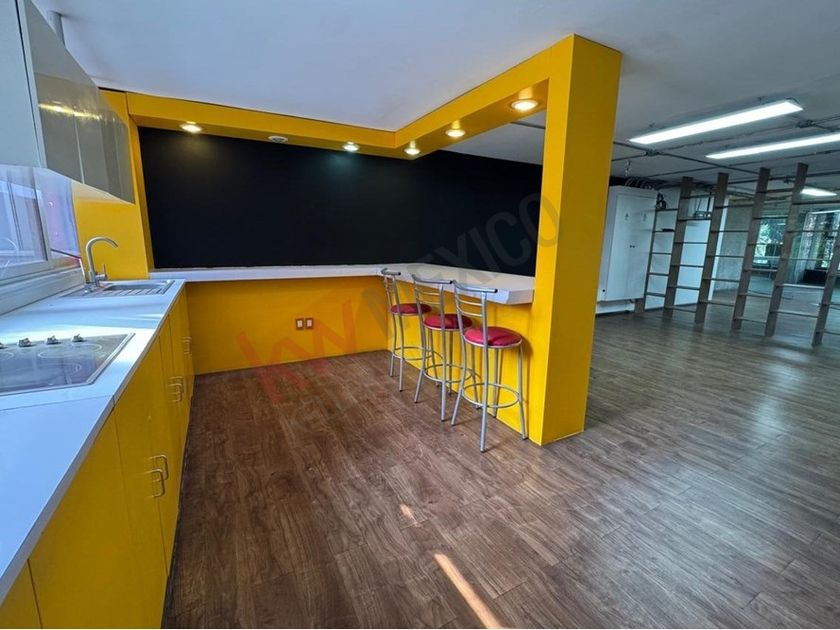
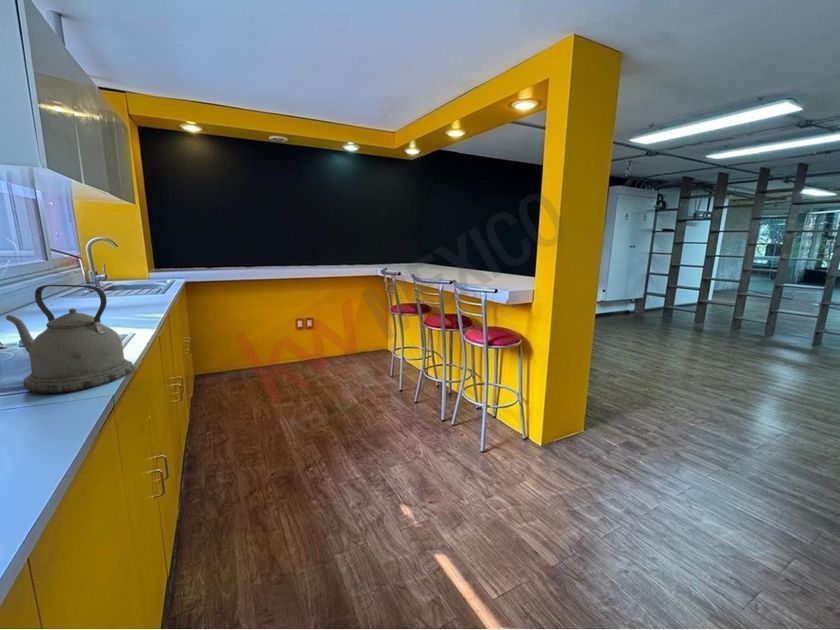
+ kettle (68, 333)
